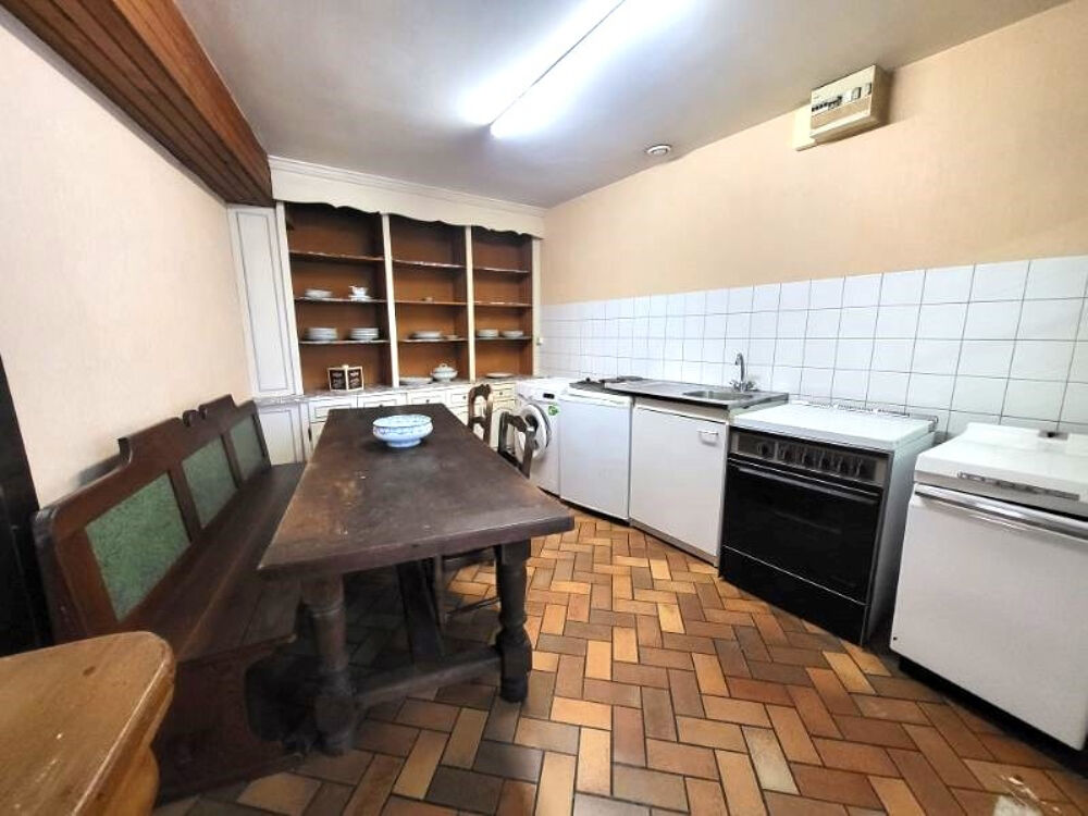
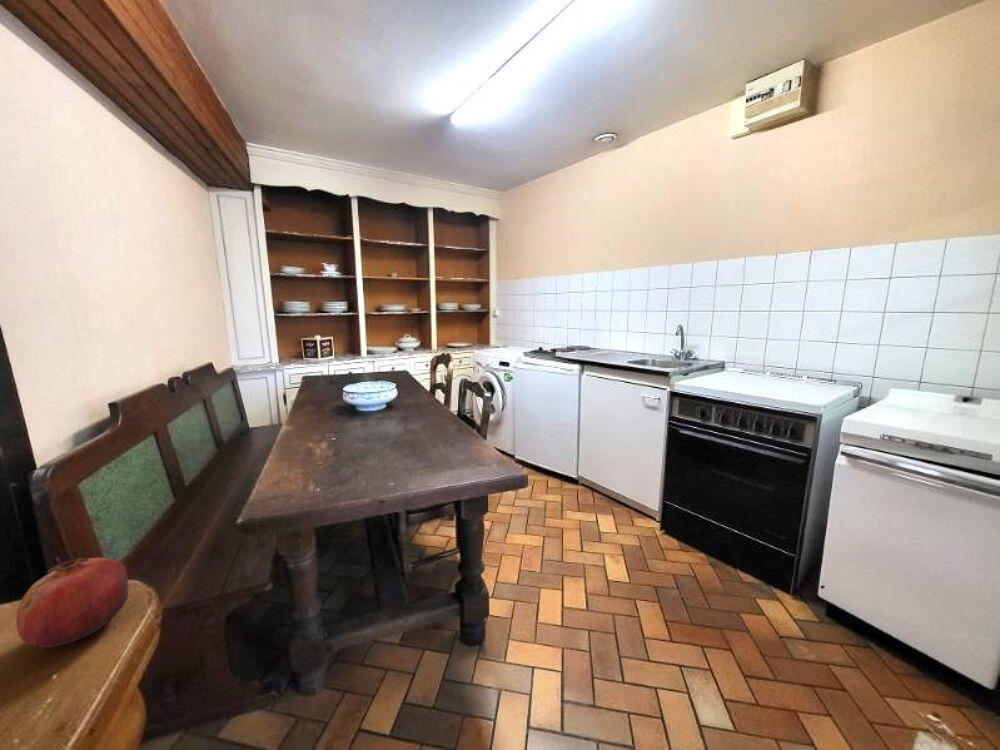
+ fruit (76, 596)
